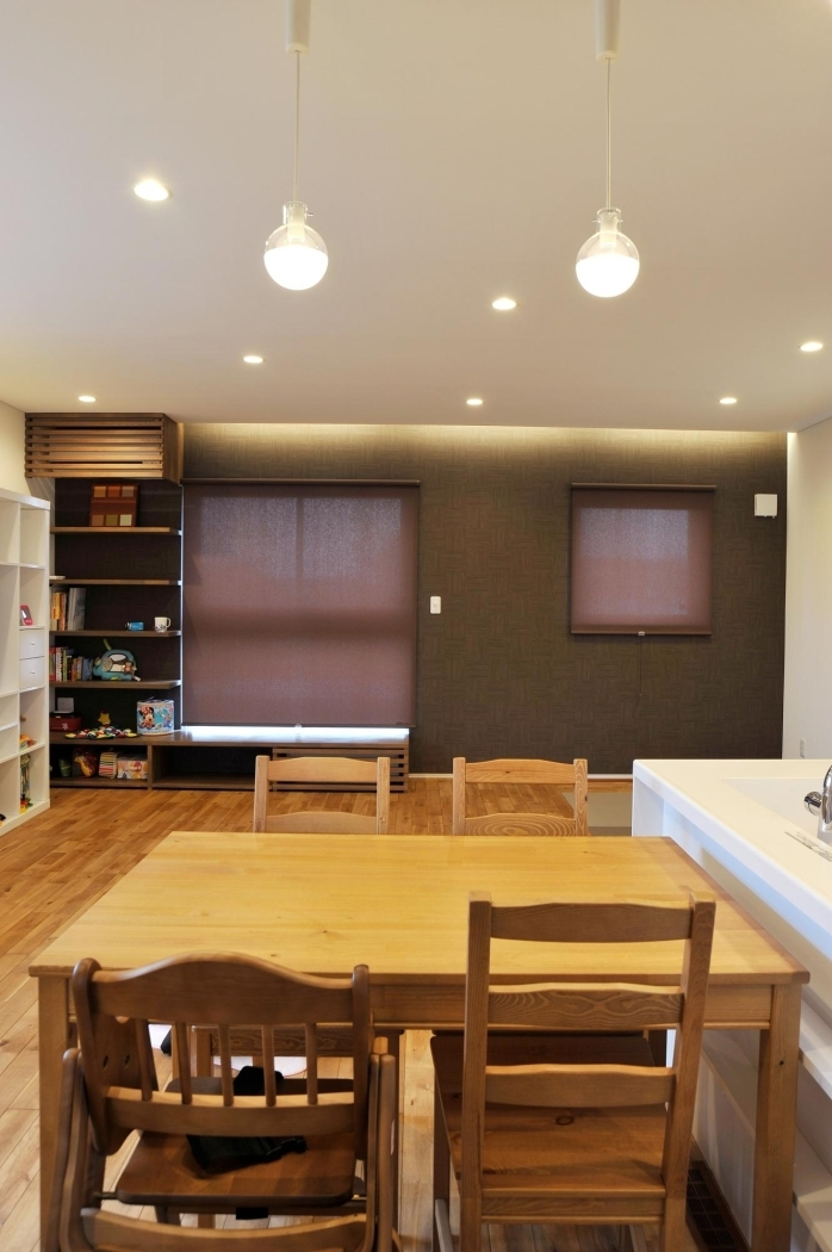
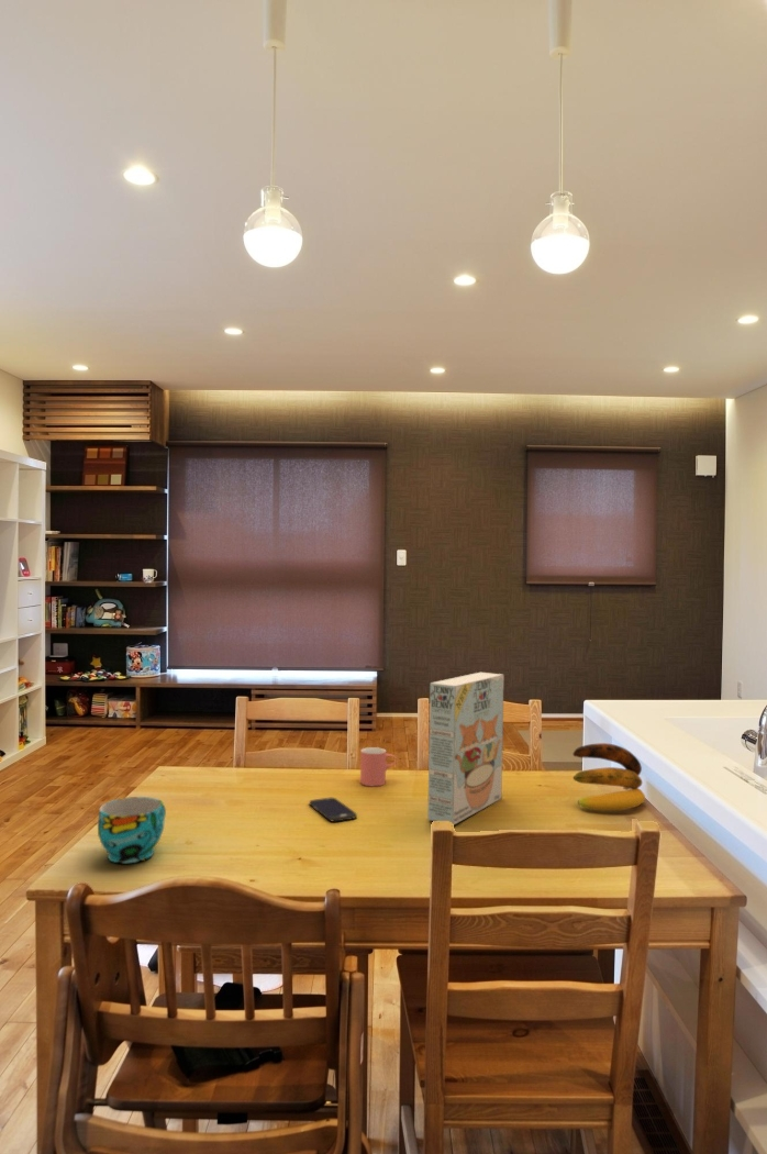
+ banana (609, 773)
+ cereal box (467, 743)
+ cup (132, 829)
+ smartphone (332, 808)
+ cup (378, 766)
